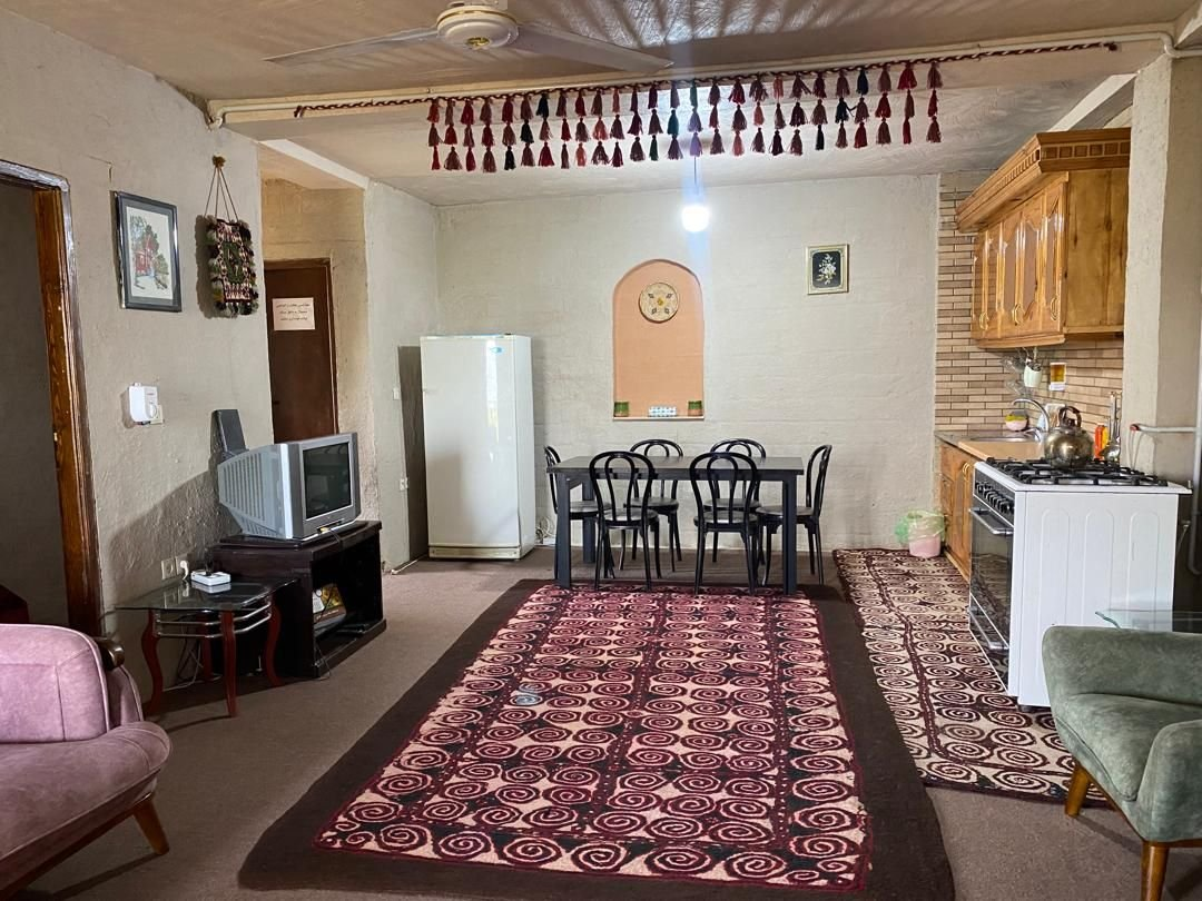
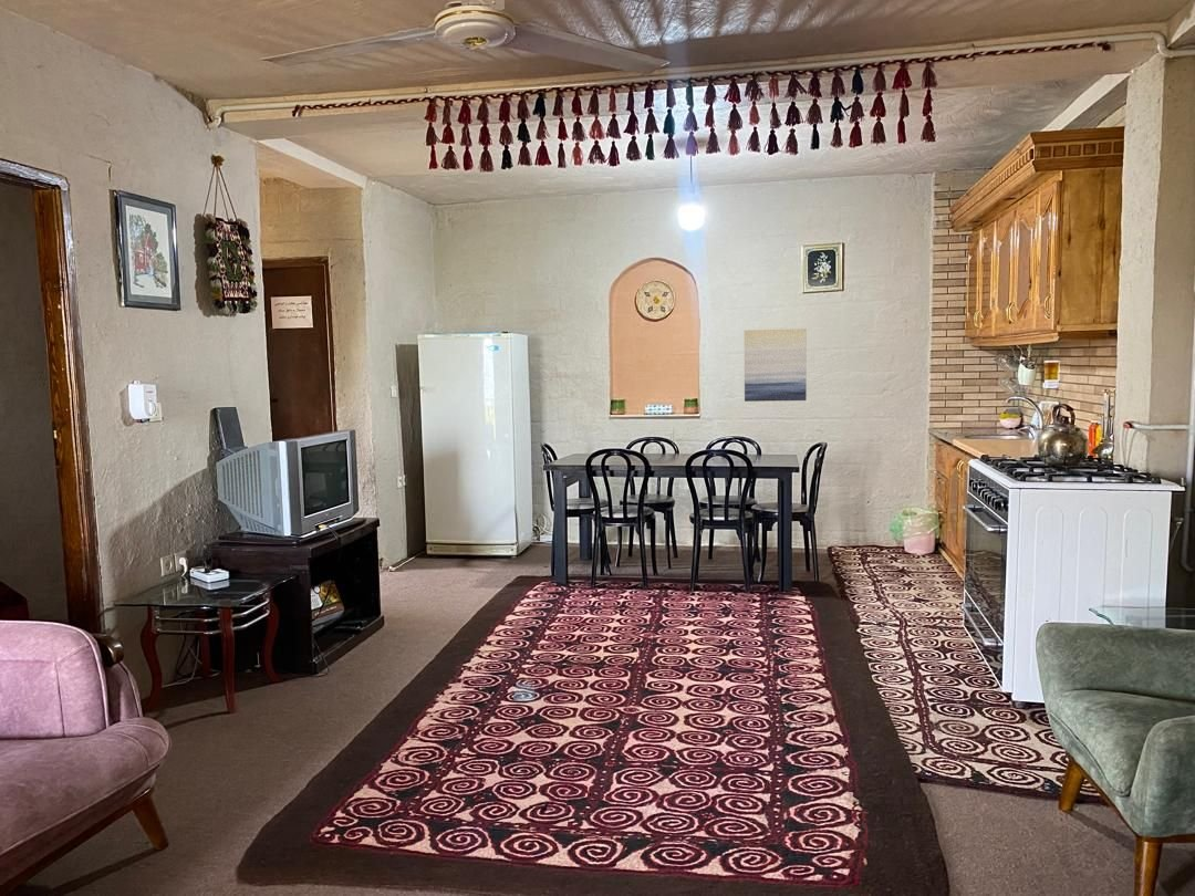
+ wall art (775, 365)
